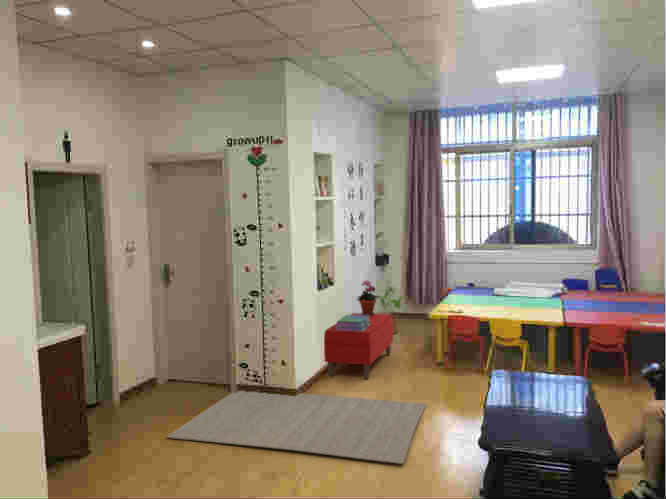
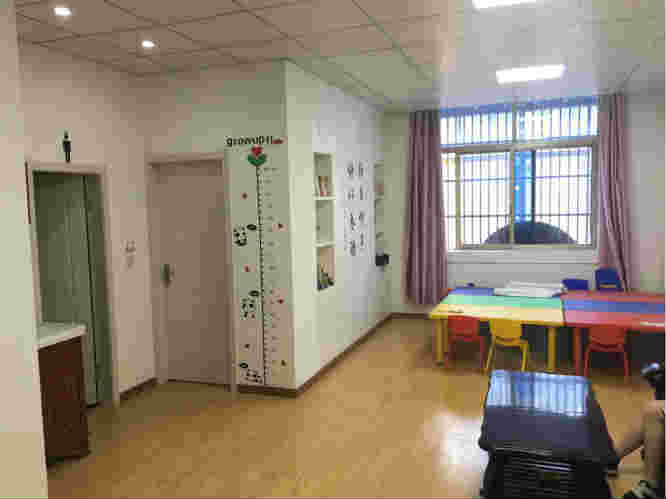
- bench (360, 343)
- house plant (393, 310)
- potted plant (367, 297)
- stack of books (353, 322)
- rug (305, 419)
